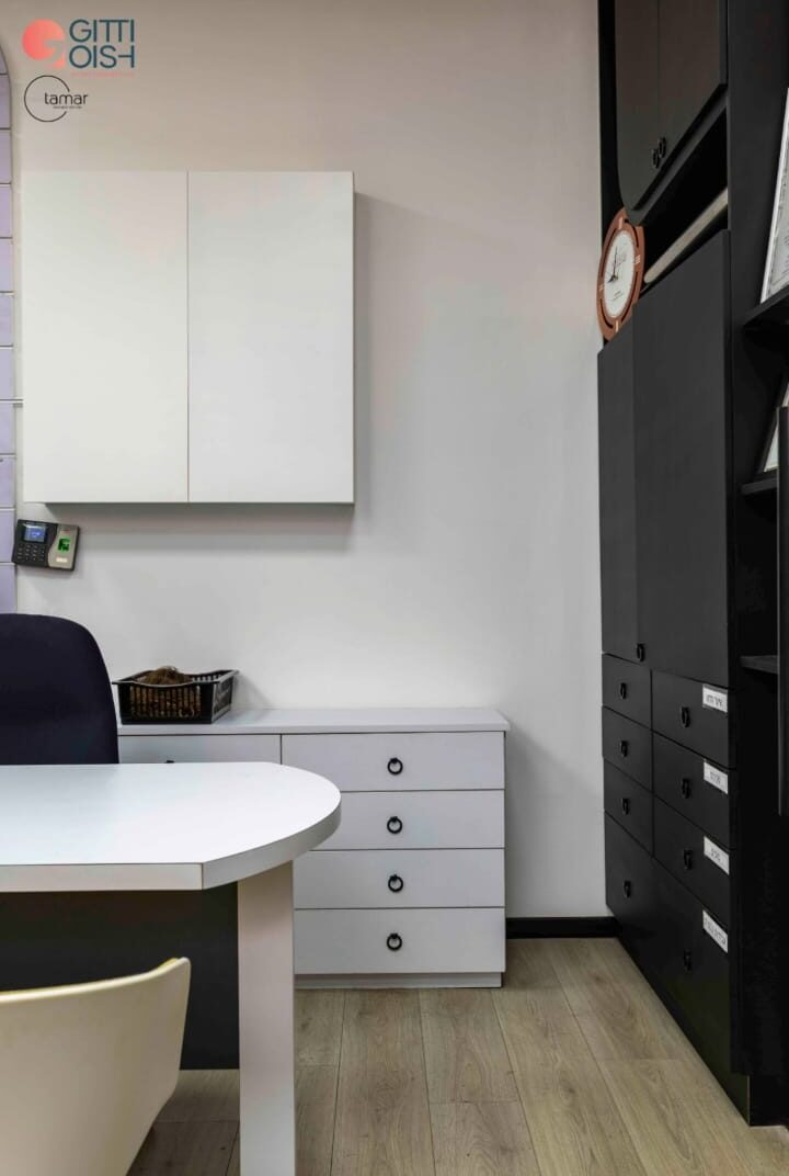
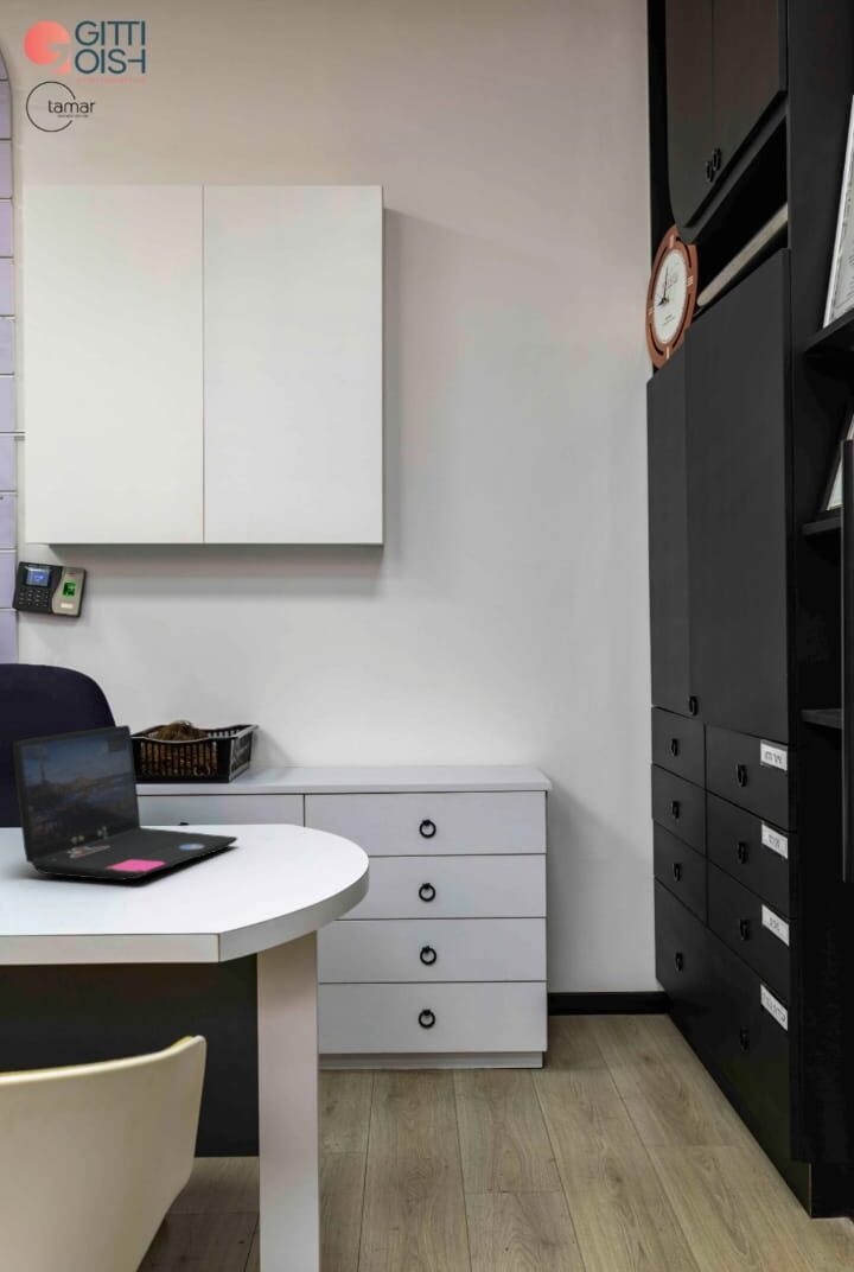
+ laptop (132, 796)
